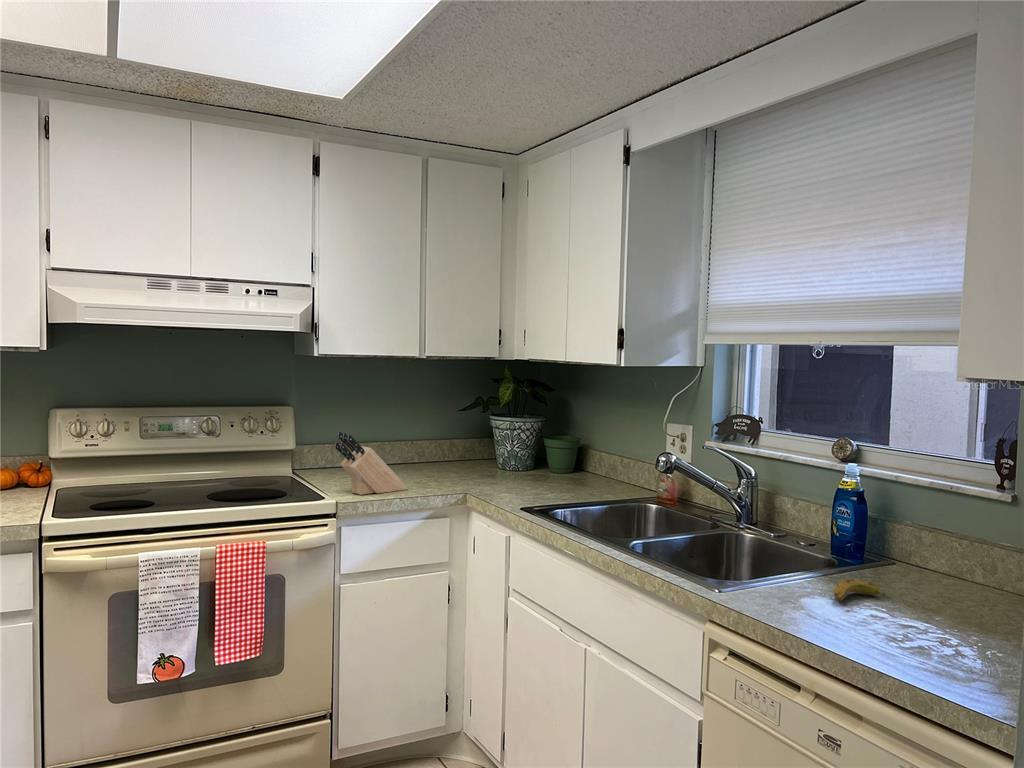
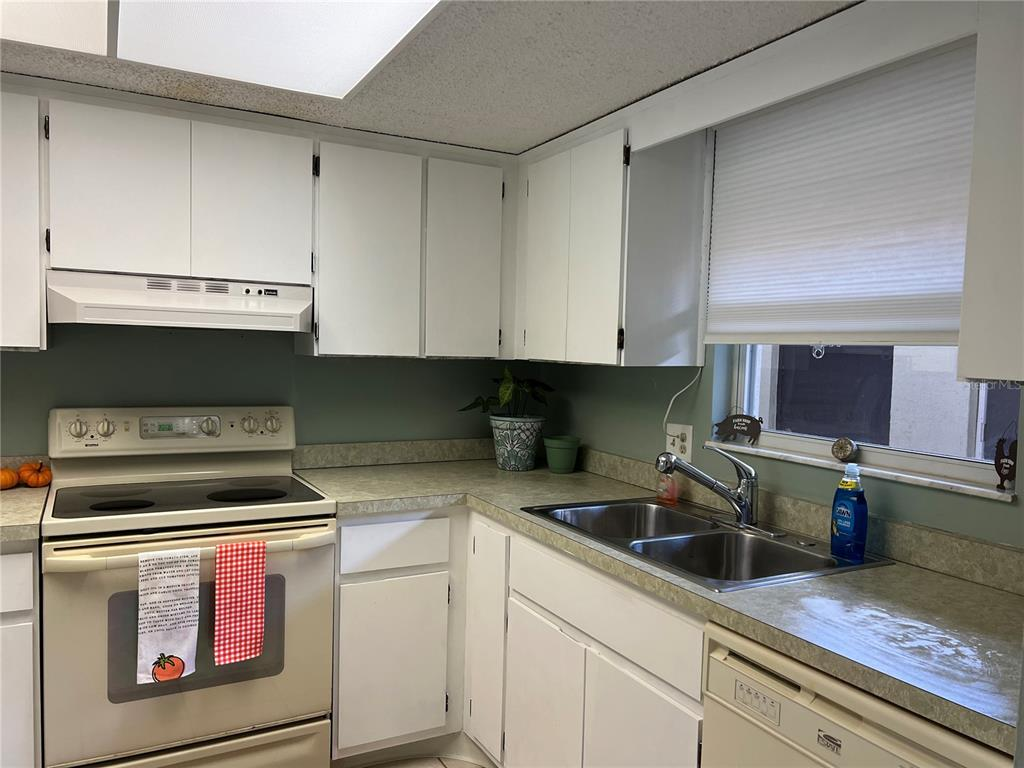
- banana (854, 590)
- knife block (370, 461)
